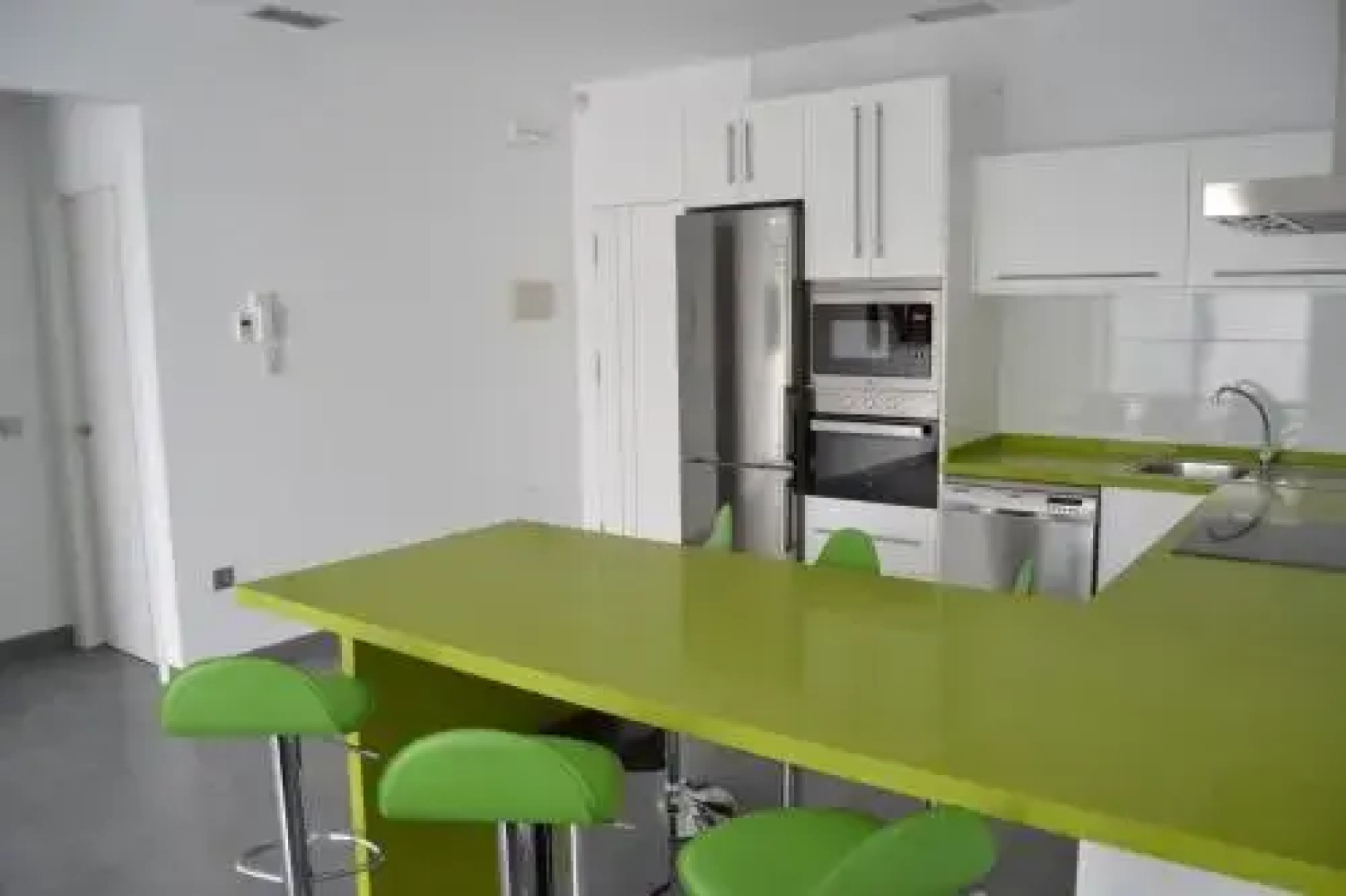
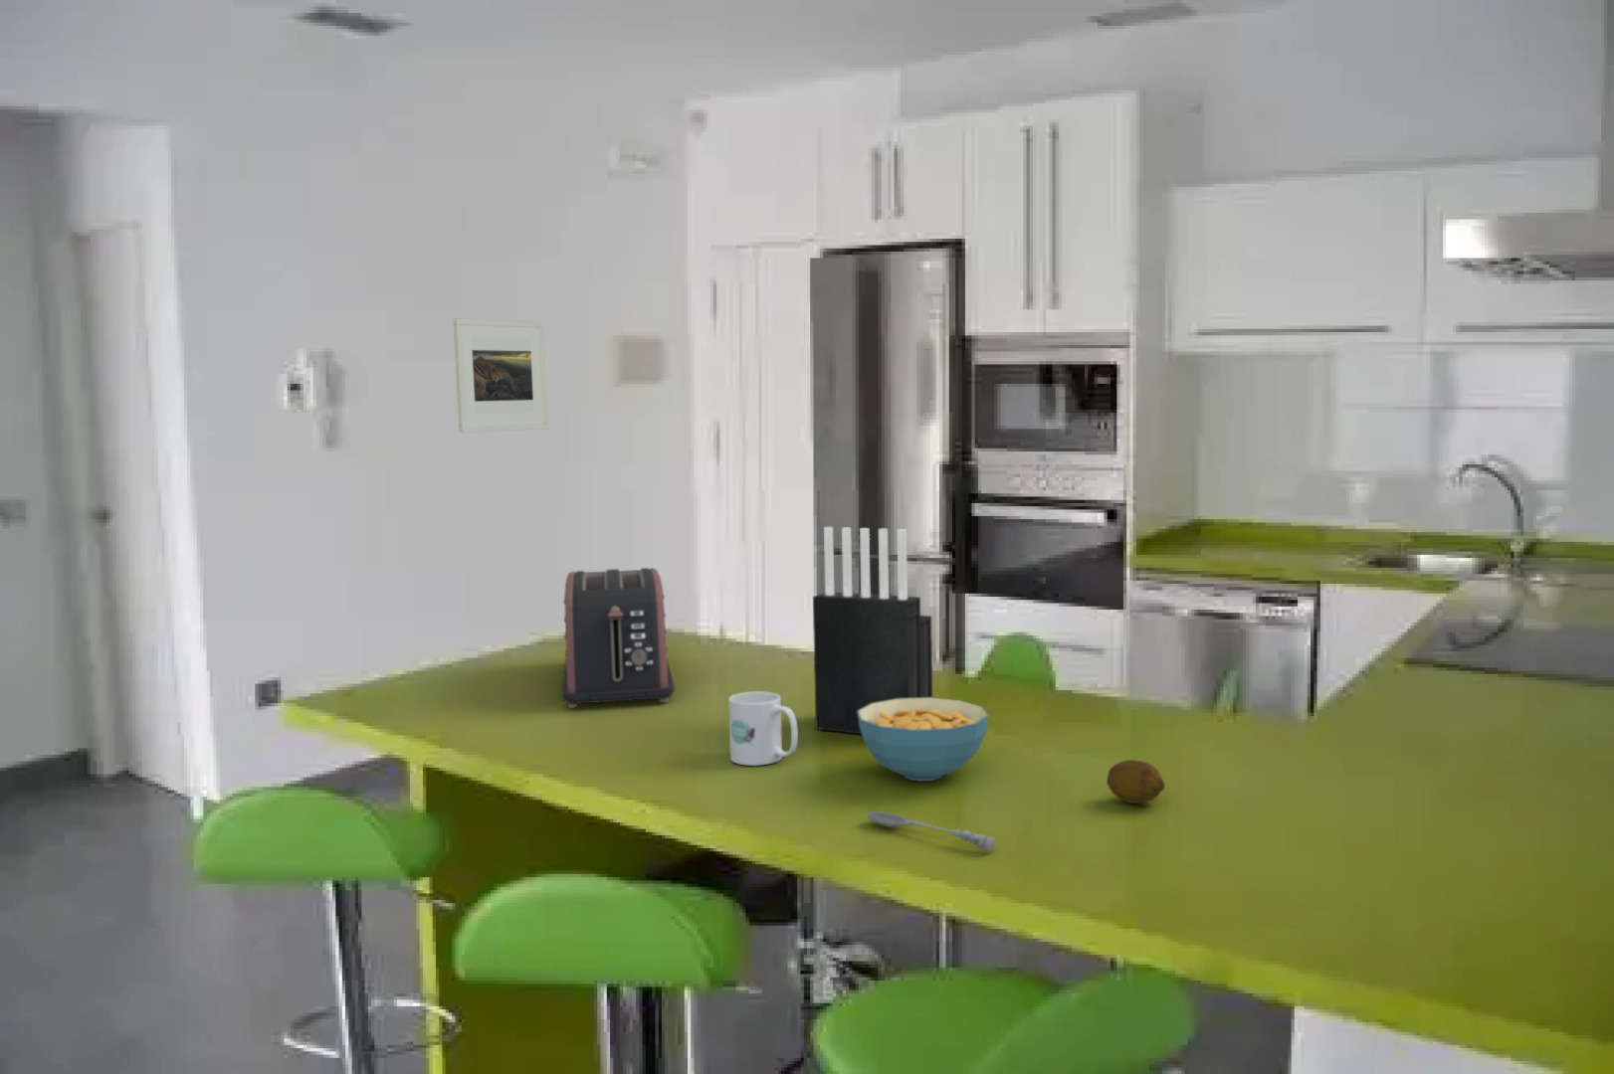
+ fruit (1136, 782)
+ soupspoon (927, 826)
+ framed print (502, 375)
+ knife block (874, 627)
+ mug (764, 729)
+ toaster (615, 628)
+ cereal bowl (922, 744)
